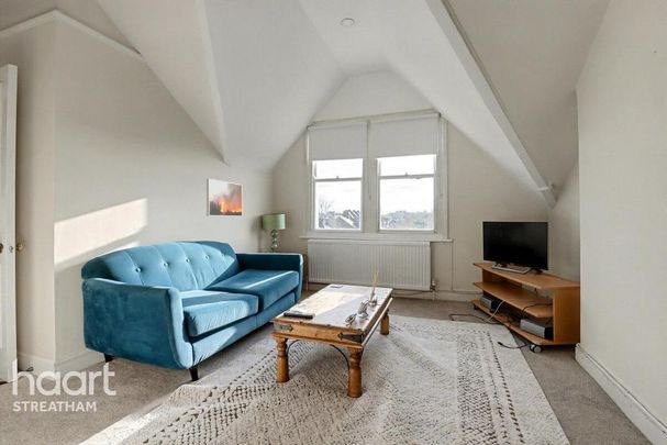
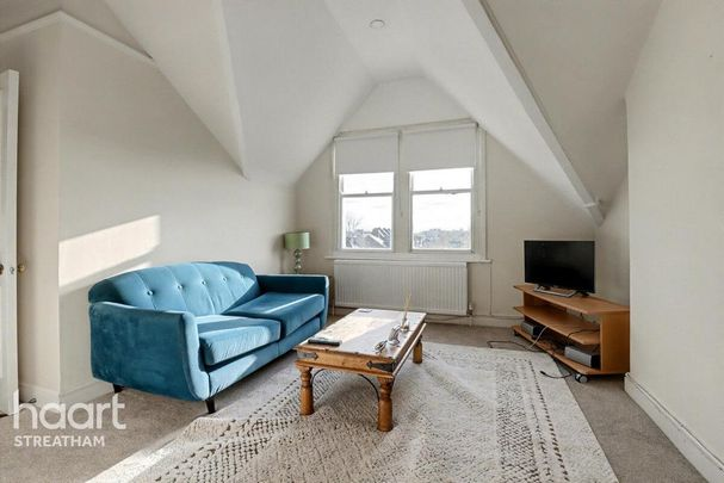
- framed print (225, 199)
